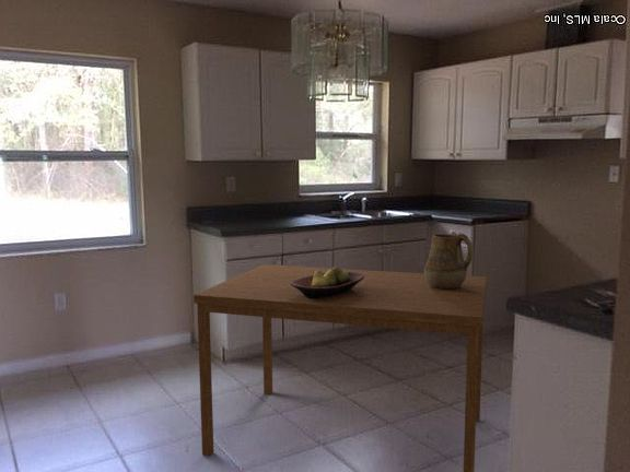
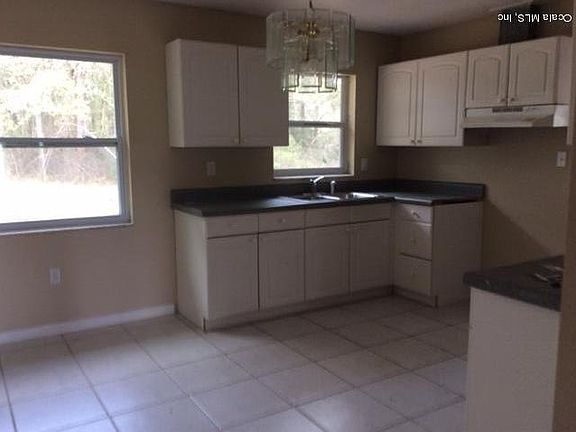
- dining table (355, 324)
- fruit bowl (328, 280)
- pitcher (448, 259)
